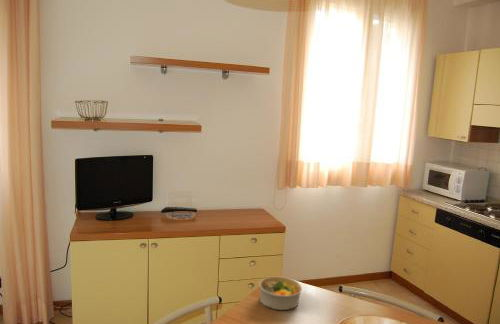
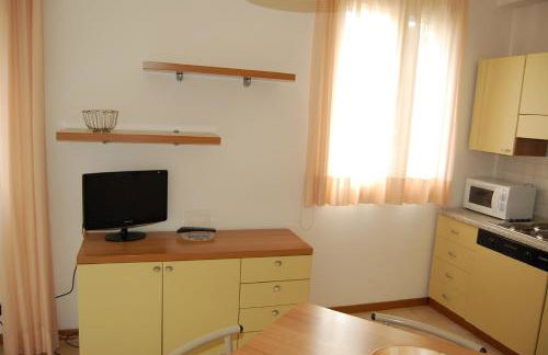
- bowl (280, 292)
